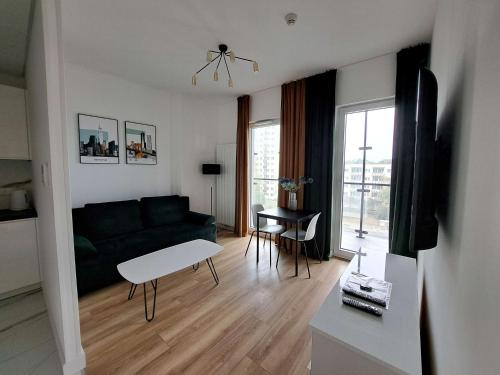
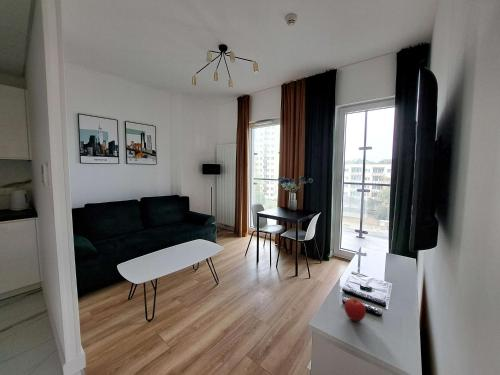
+ fruit (354, 309)
